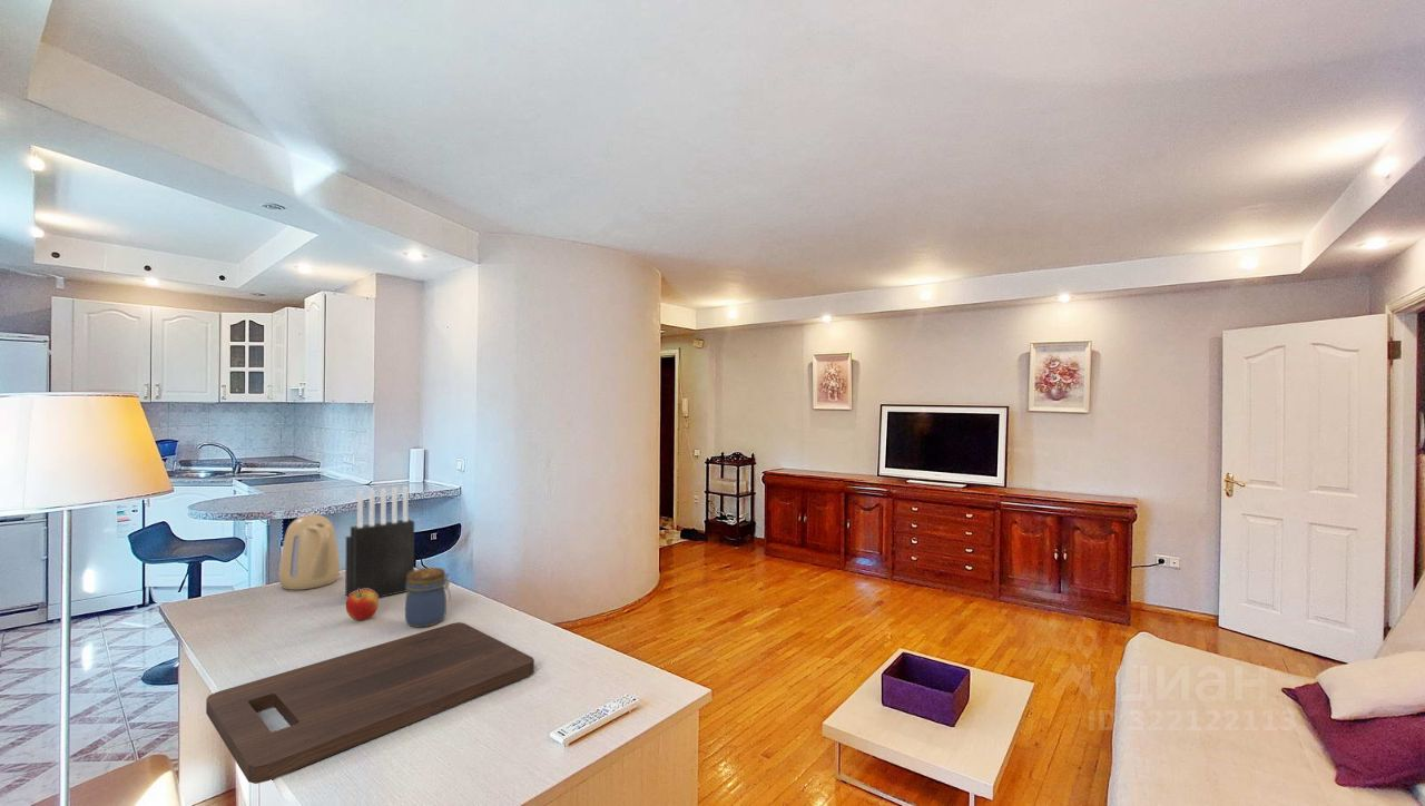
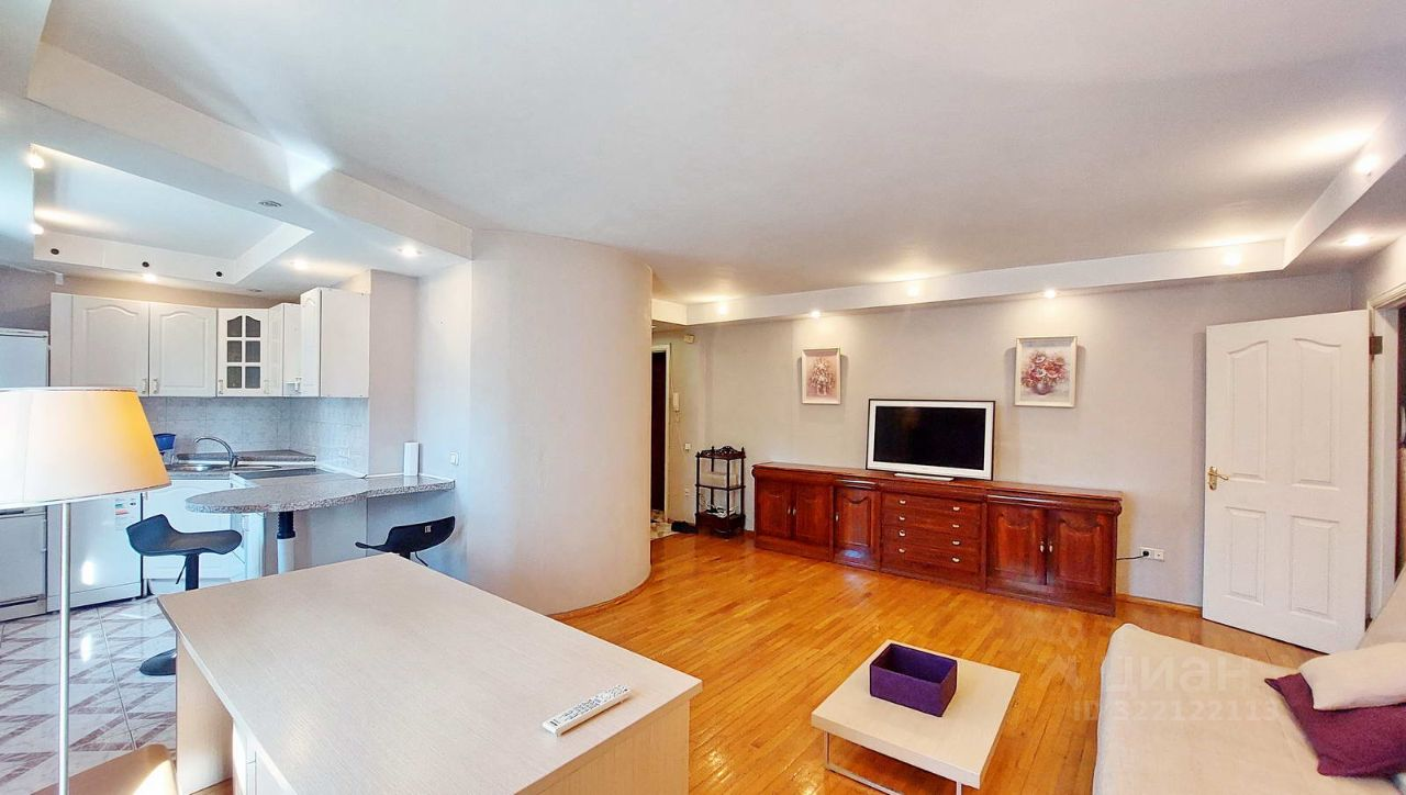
- knife block (379, 539)
- kettle (311, 549)
- apple (362, 602)
- cutting board (382, 682)
- jar (428, 596)
